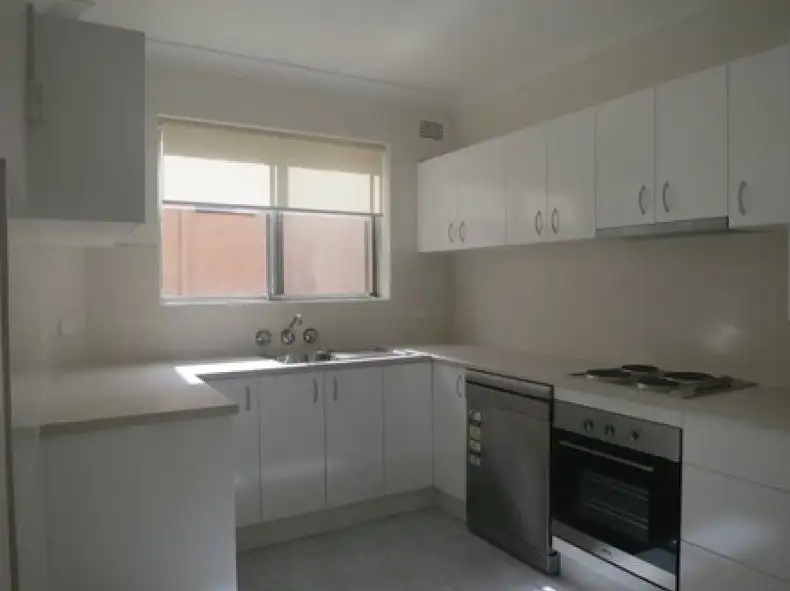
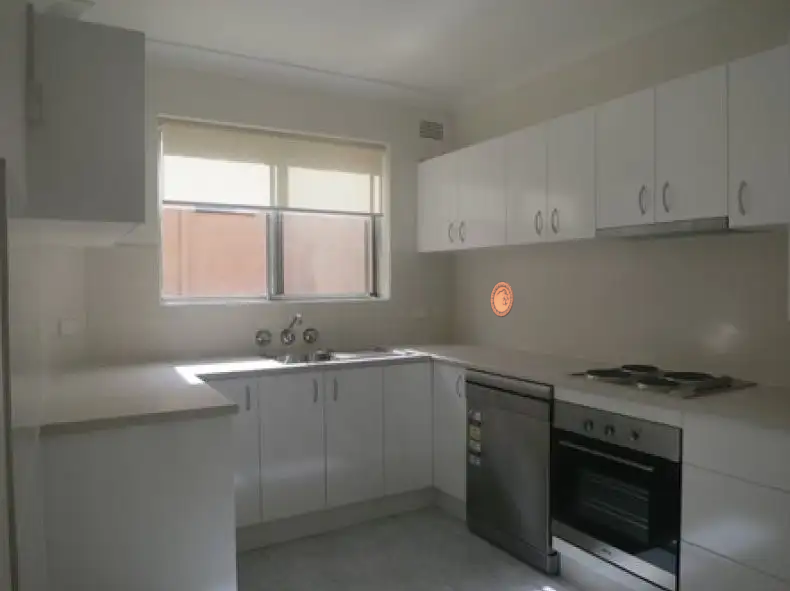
+ decorative plate (502, 299)
